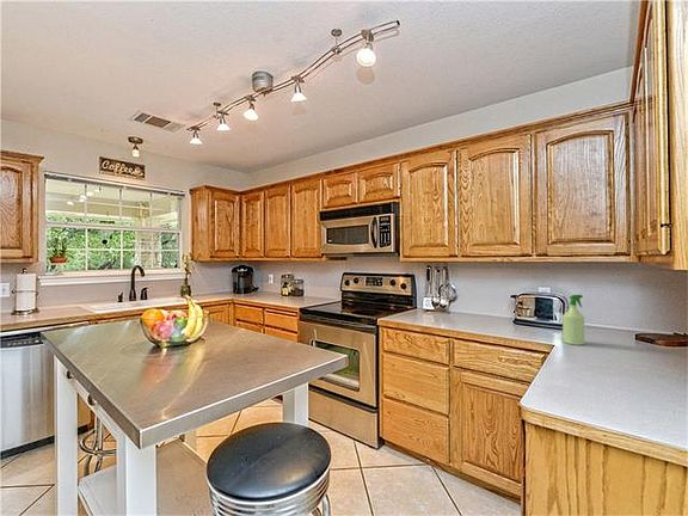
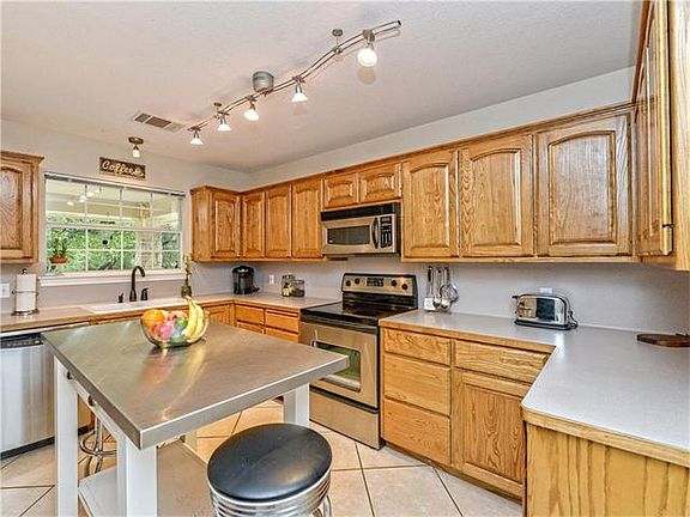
- spray bottle (573, 319)
